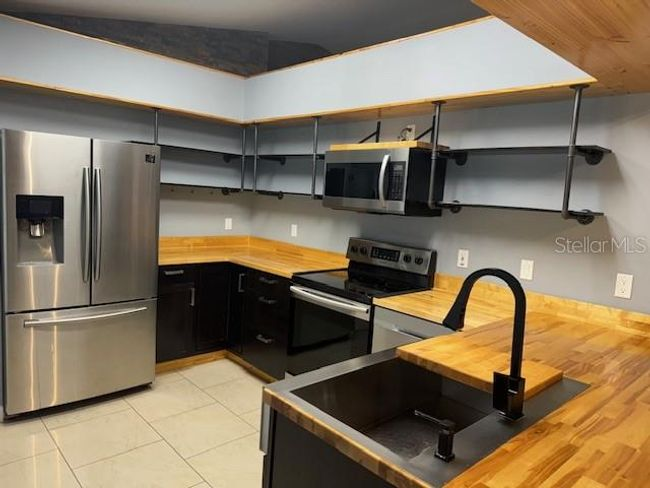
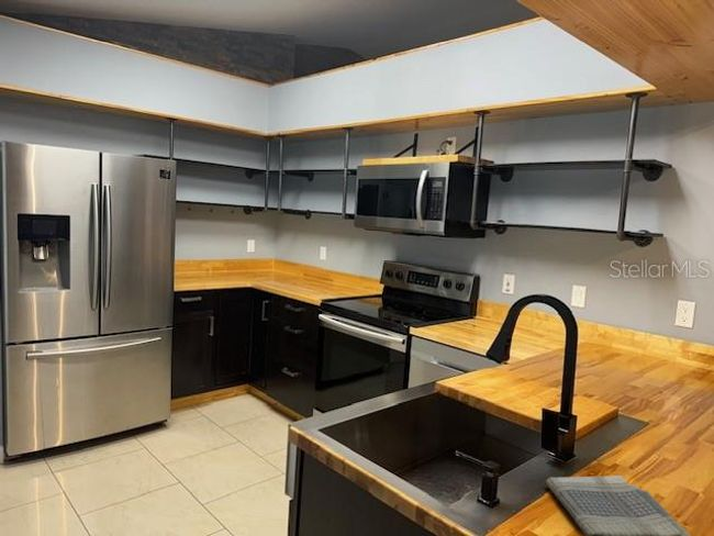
+ dish towel (614, 505)
